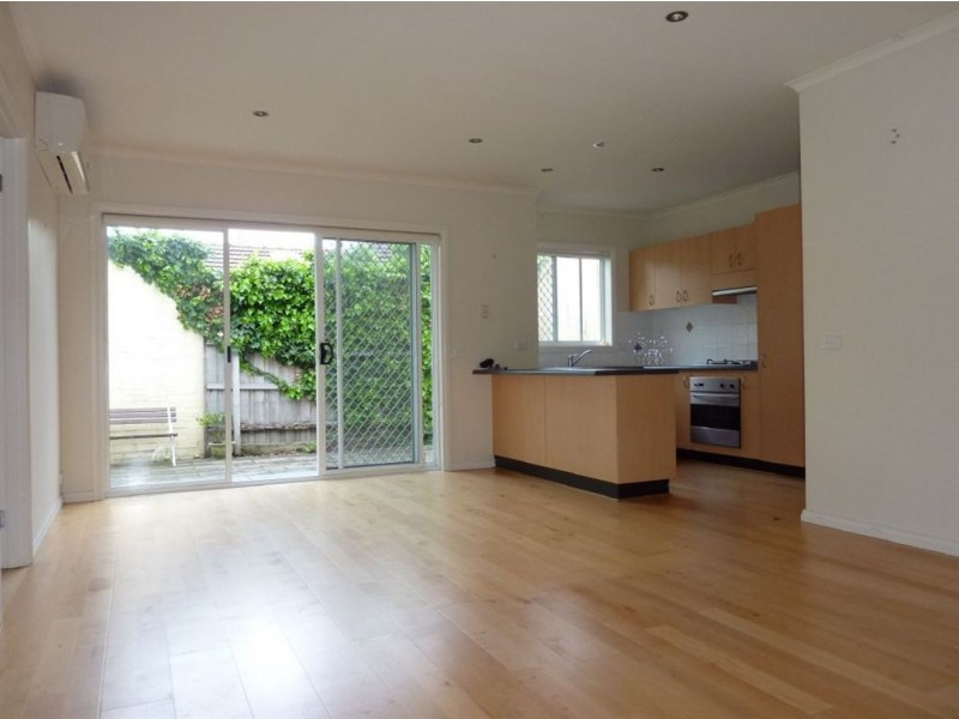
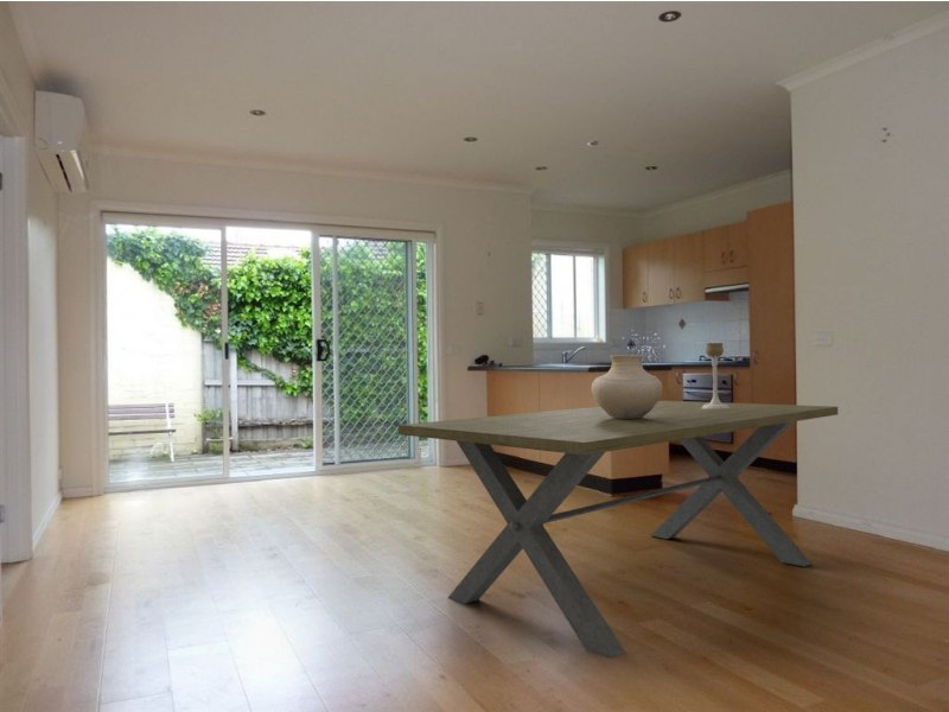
+ vase (626, 386)
+ dining table (639, 497)
+ candle holder (714, 375)
